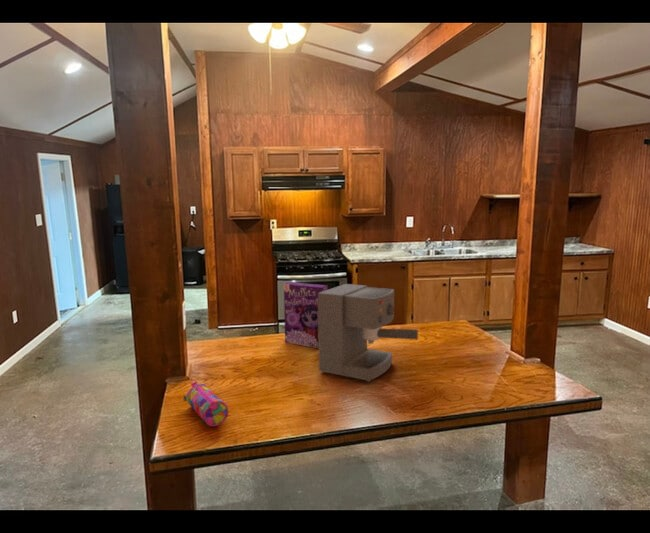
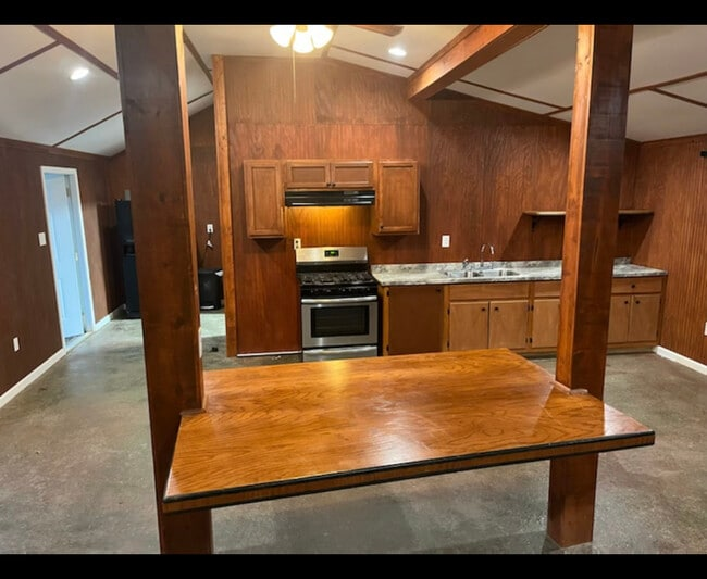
- pencil case (205, 403)
- coffee maker (362, 329)
- cereal box (306, 314)
